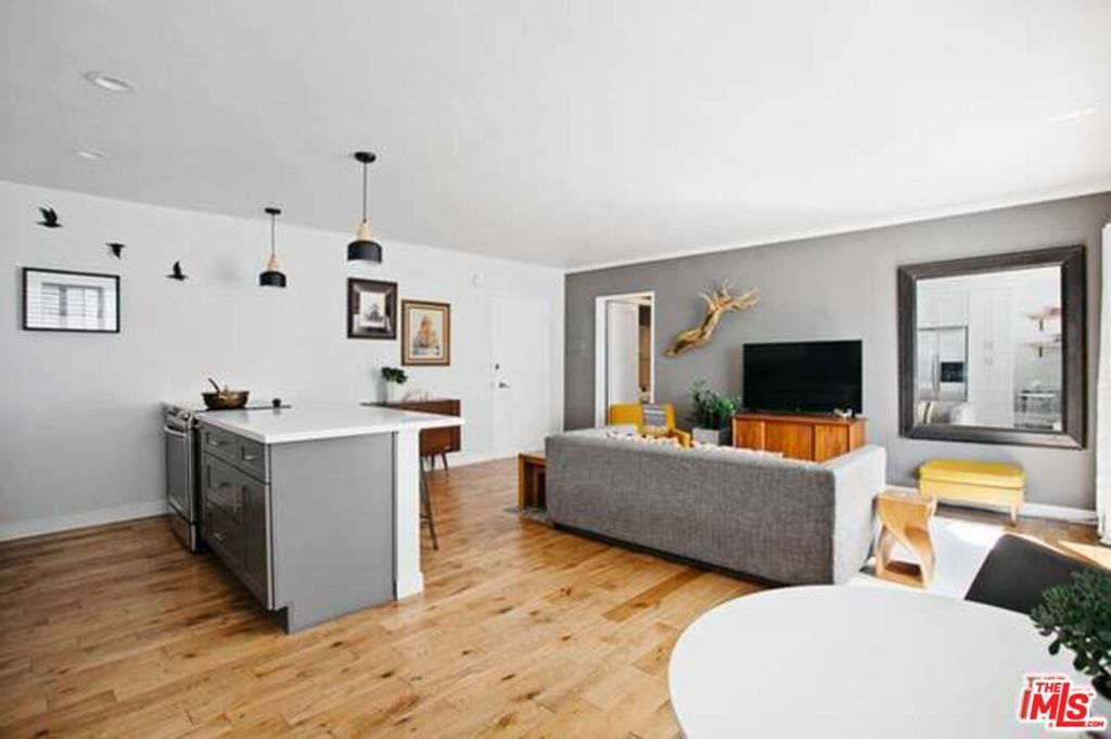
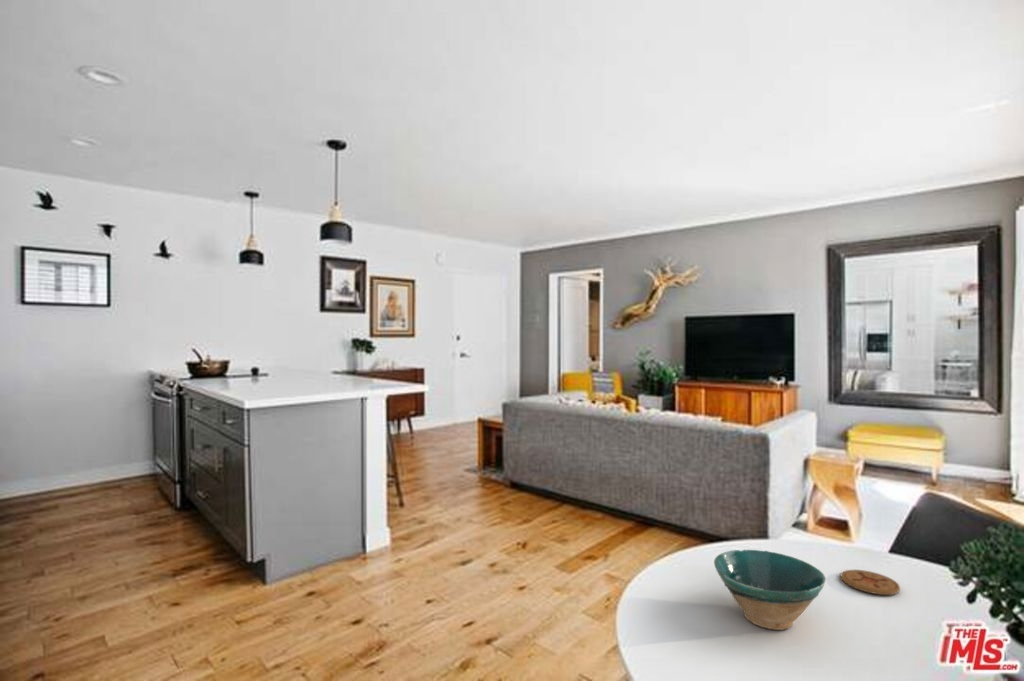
+ coaster (869, 581)
+ bowl (767, 592)
